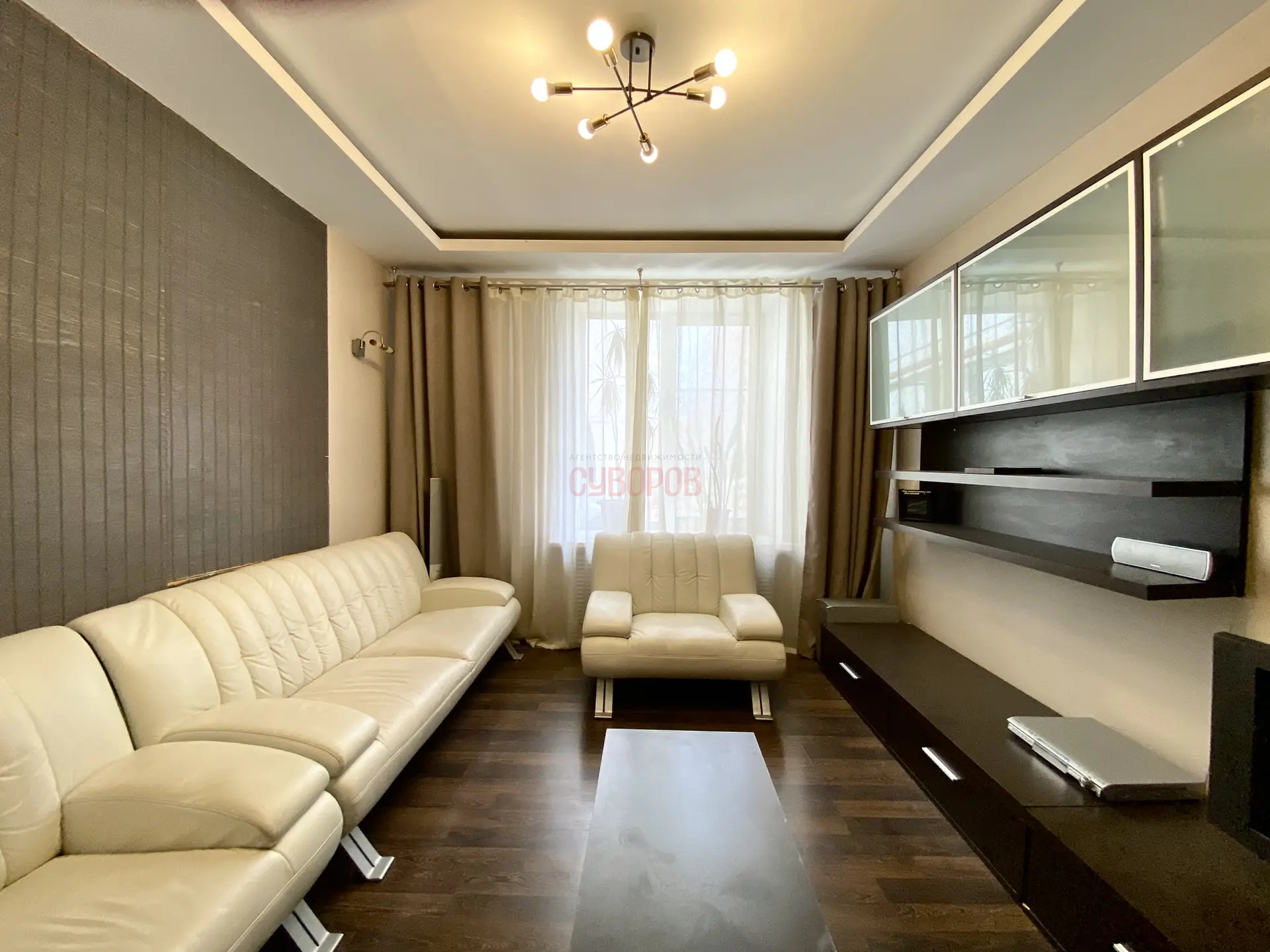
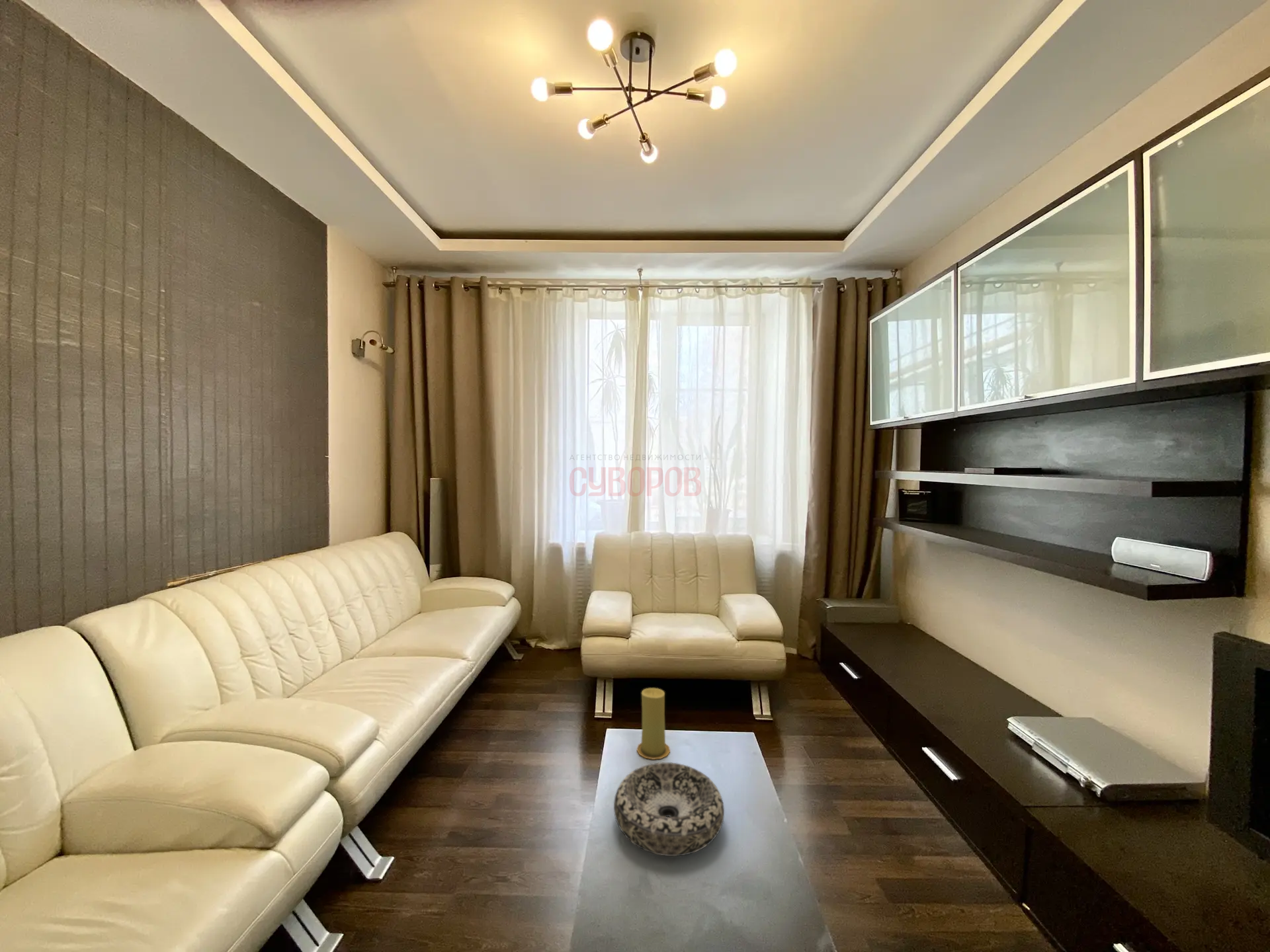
+ decorative bowl (668, 805)
+ candle (654, 721)
